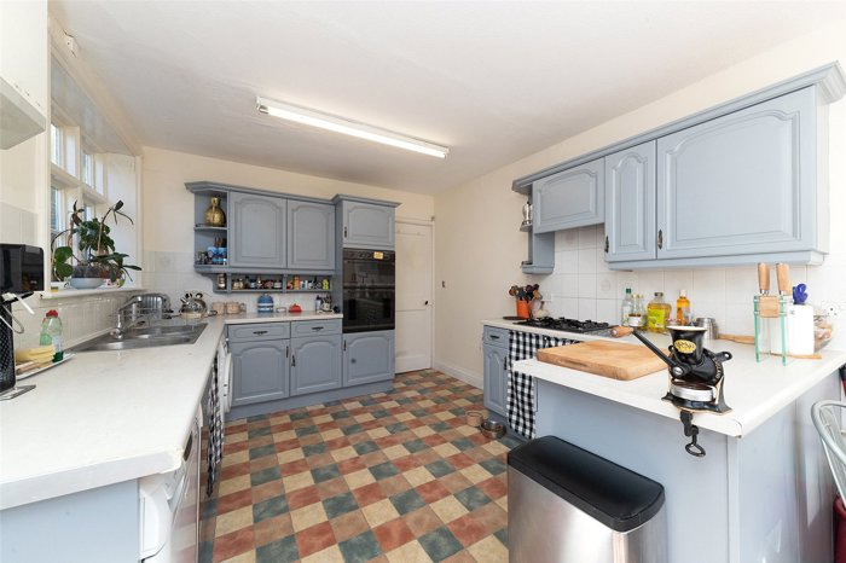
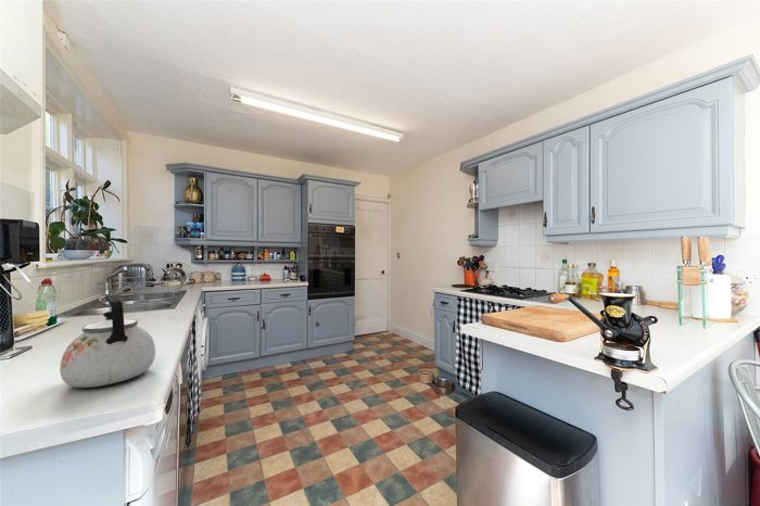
+ kettle (111, 337)
